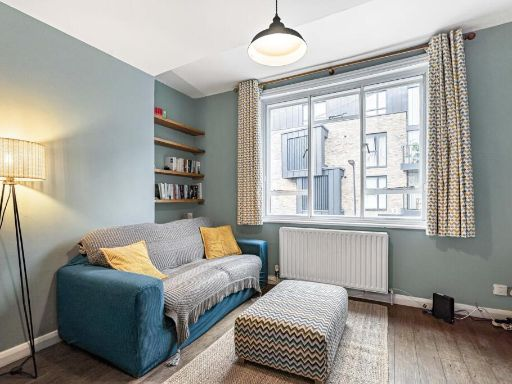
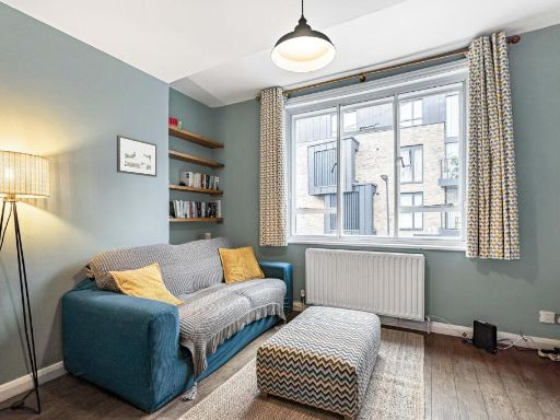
+ picture frame (138, 156)
